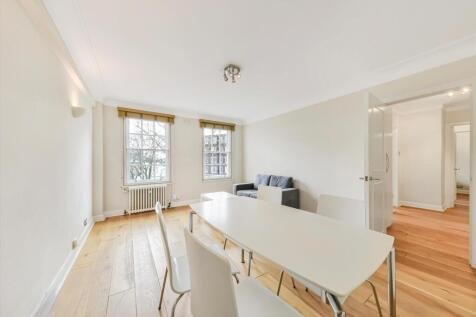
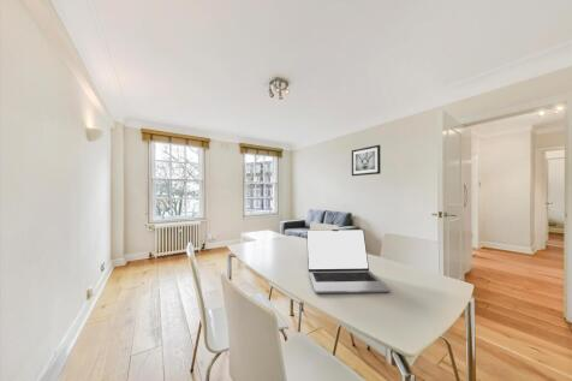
+ wall art (364, 161)
+ laptop (342, 256)
